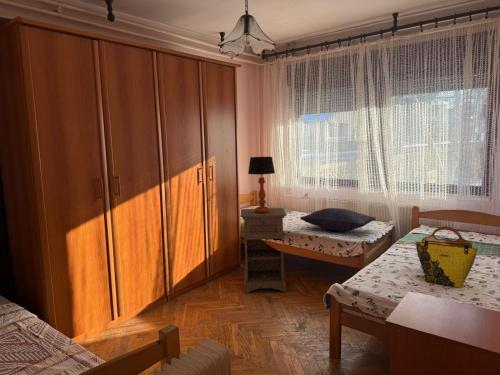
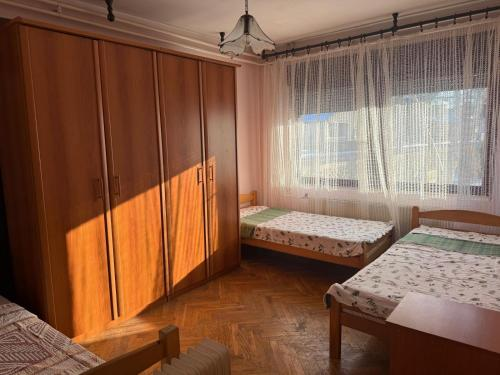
- pillow (337, 219)
- tote bag (445, 254)
- nightstand (263, 248)
- table lamp (261, 184)
